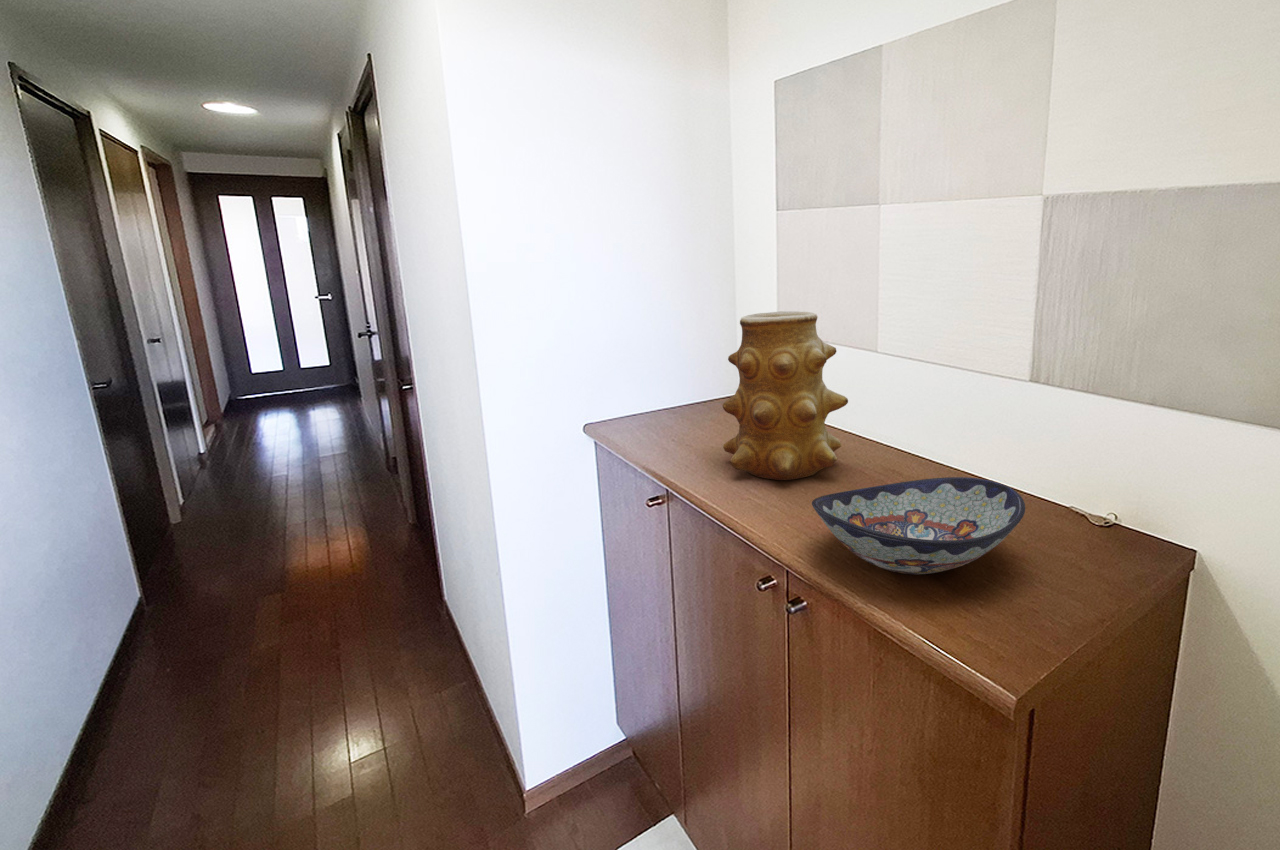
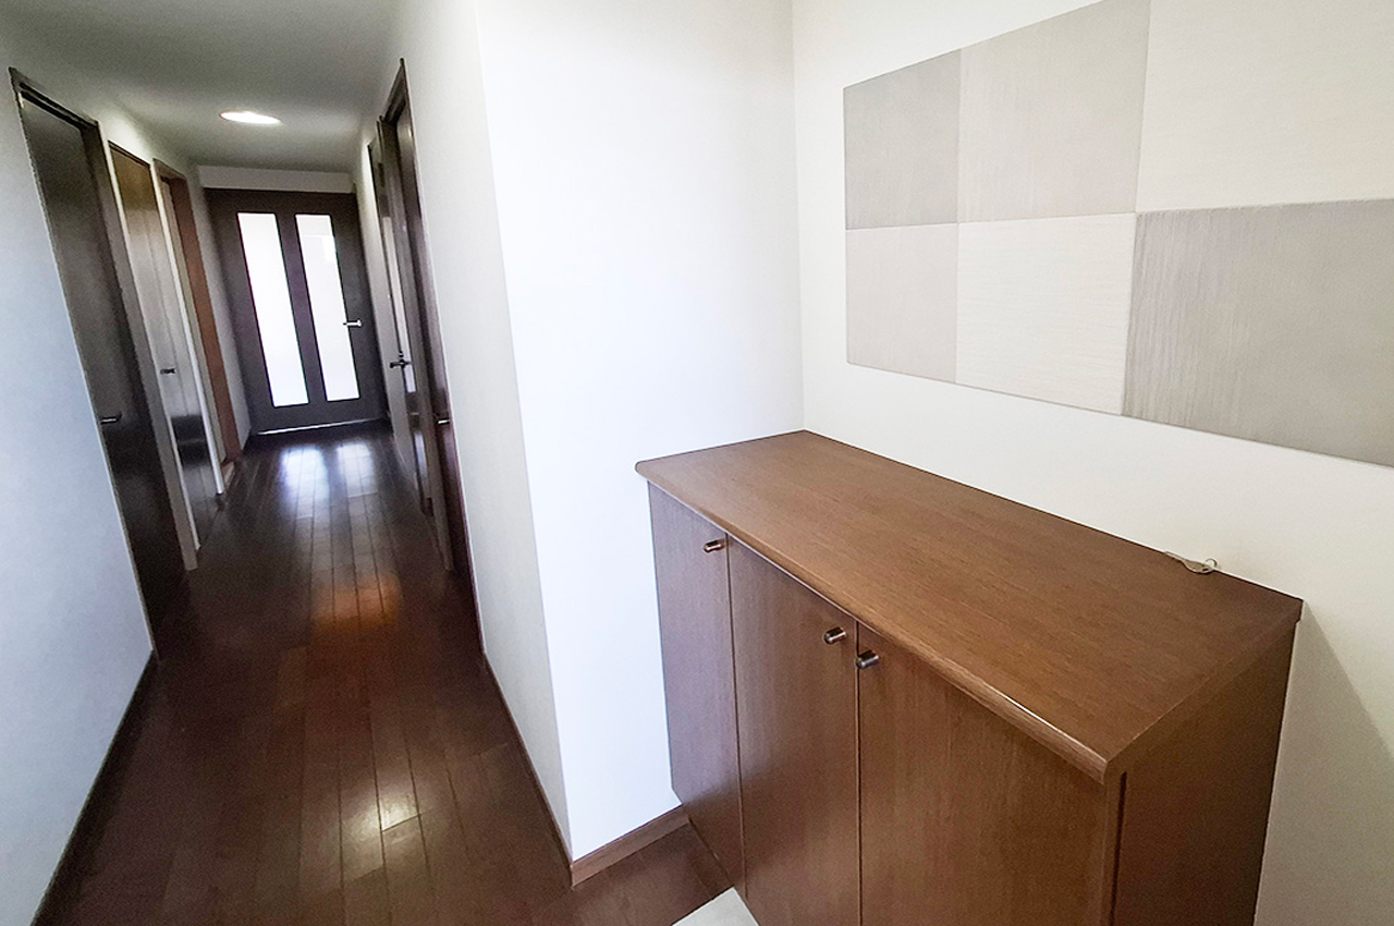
- decorative bowl (913, 529)
- vase (781, 392)
